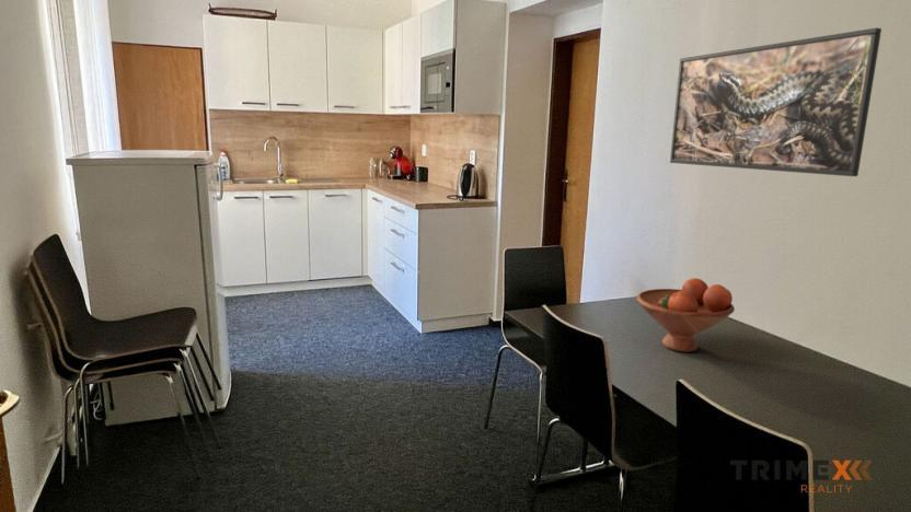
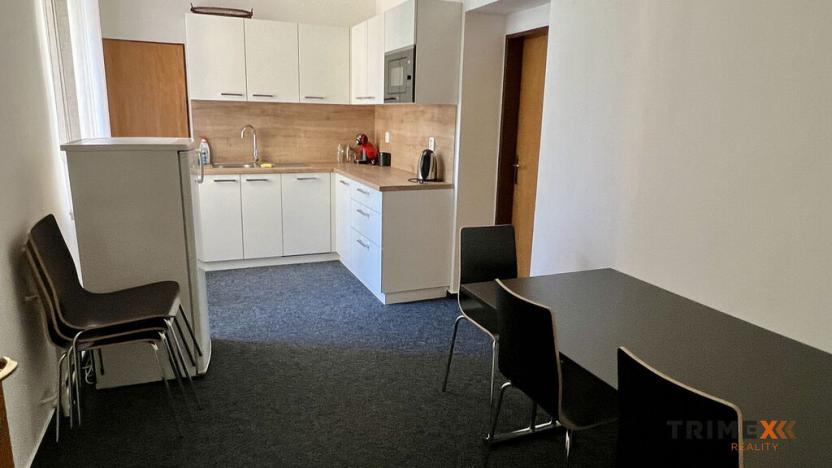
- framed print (754, 108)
- fruit bowl (682, 314)
